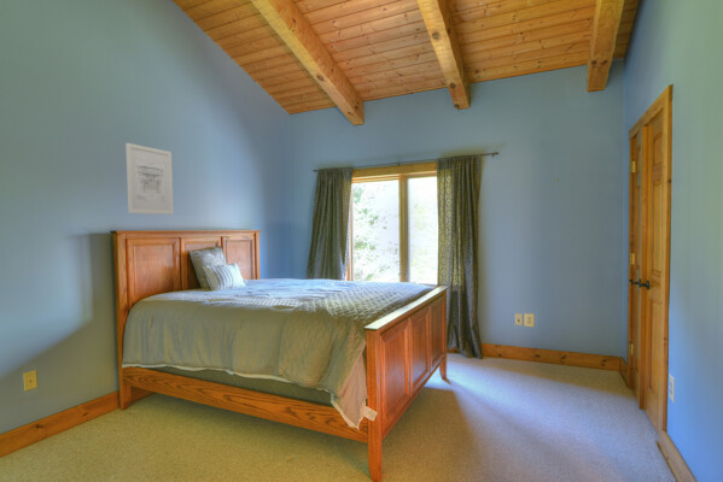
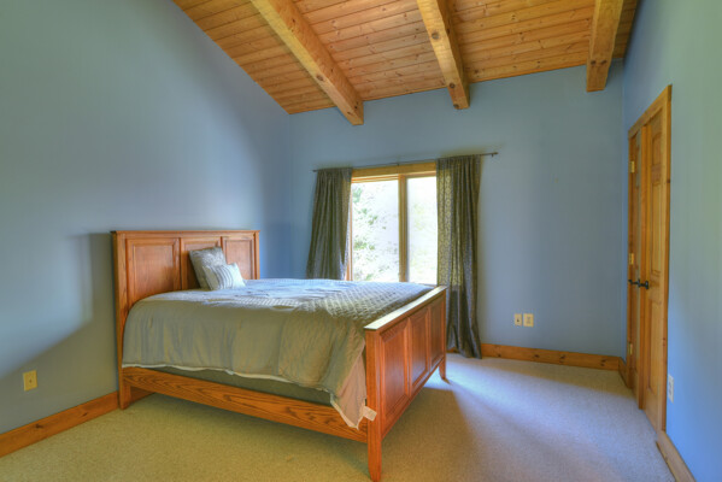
- wall art (151, 181)
